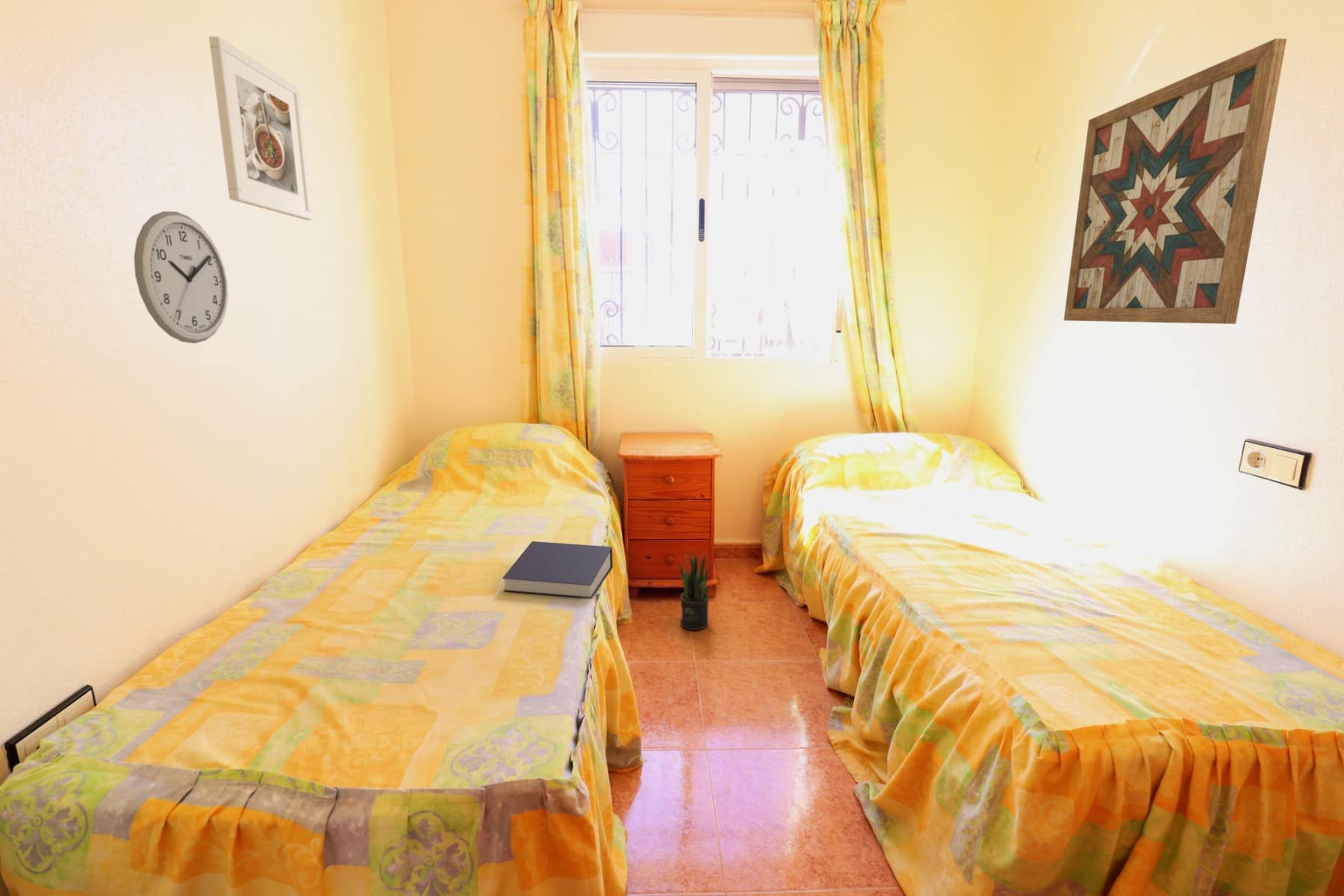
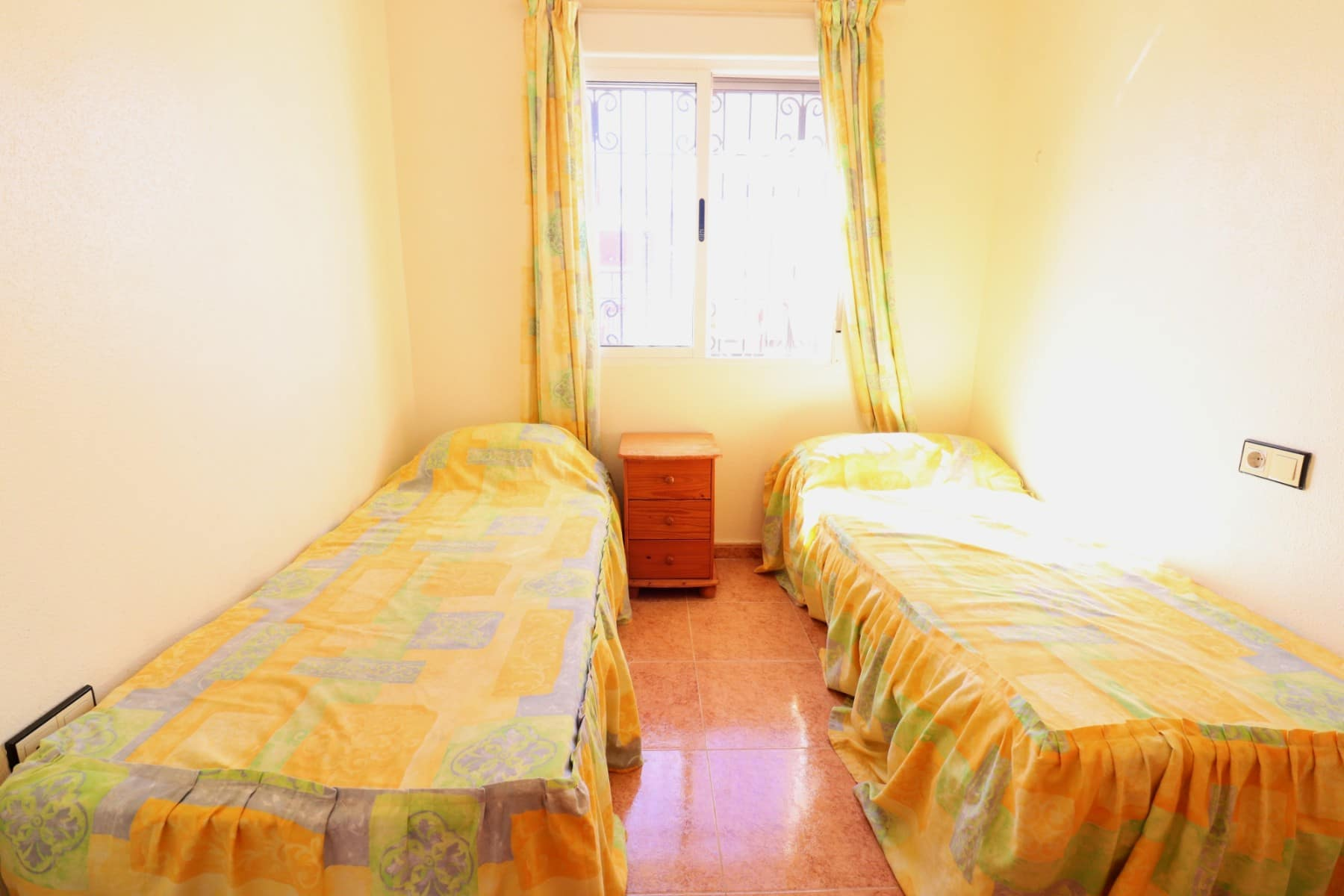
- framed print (267, 139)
- potted plant (695, 591)
- wall art (1152, 208)
- wall clock (187, 279)
- book (560, 567)
